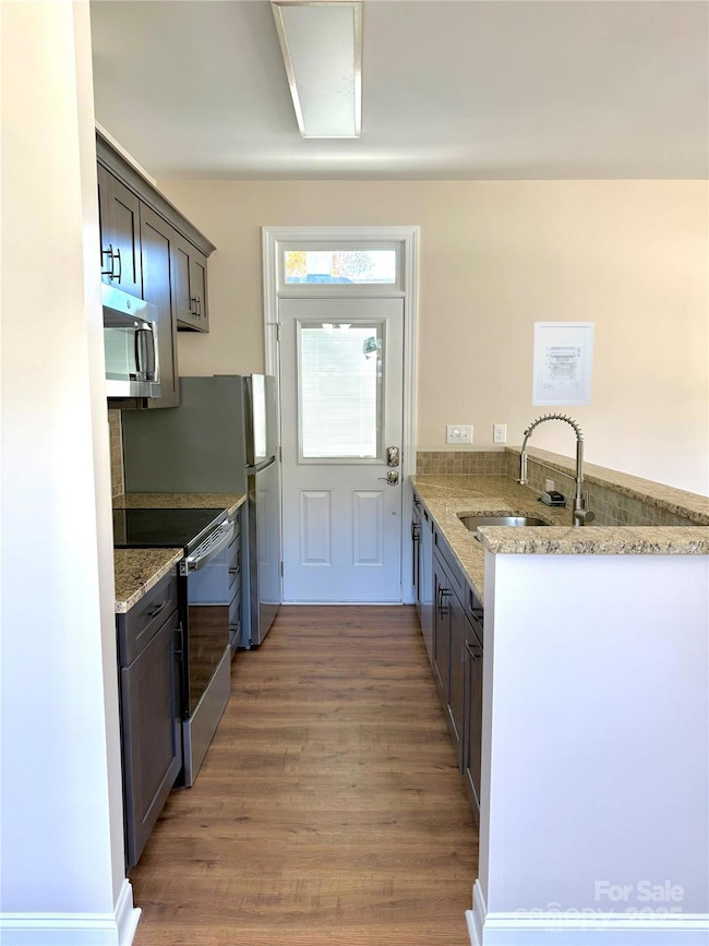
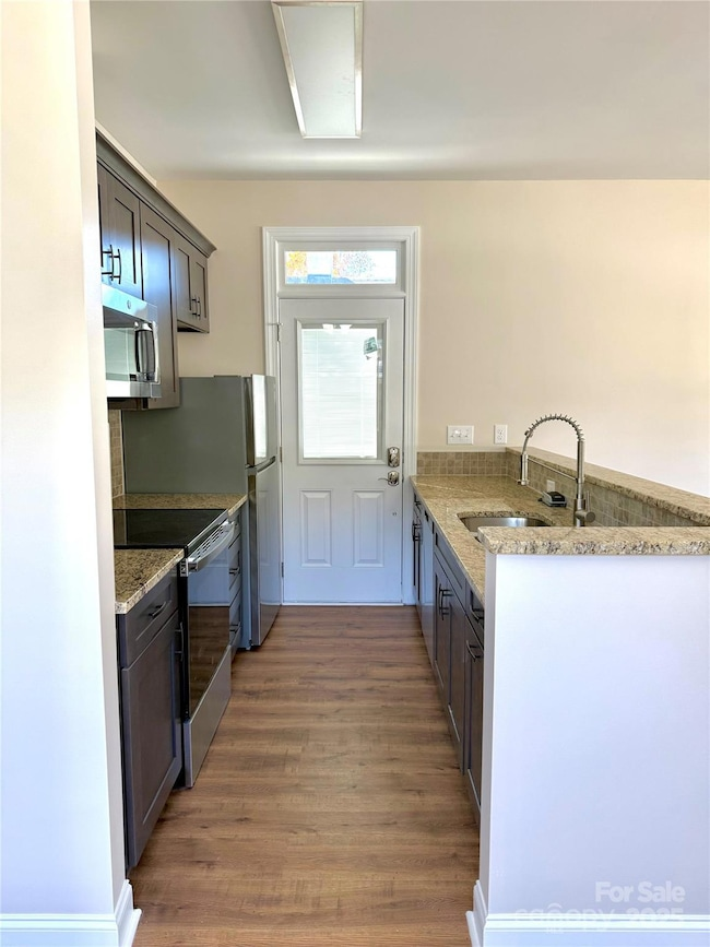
- wall art (562, 363)
